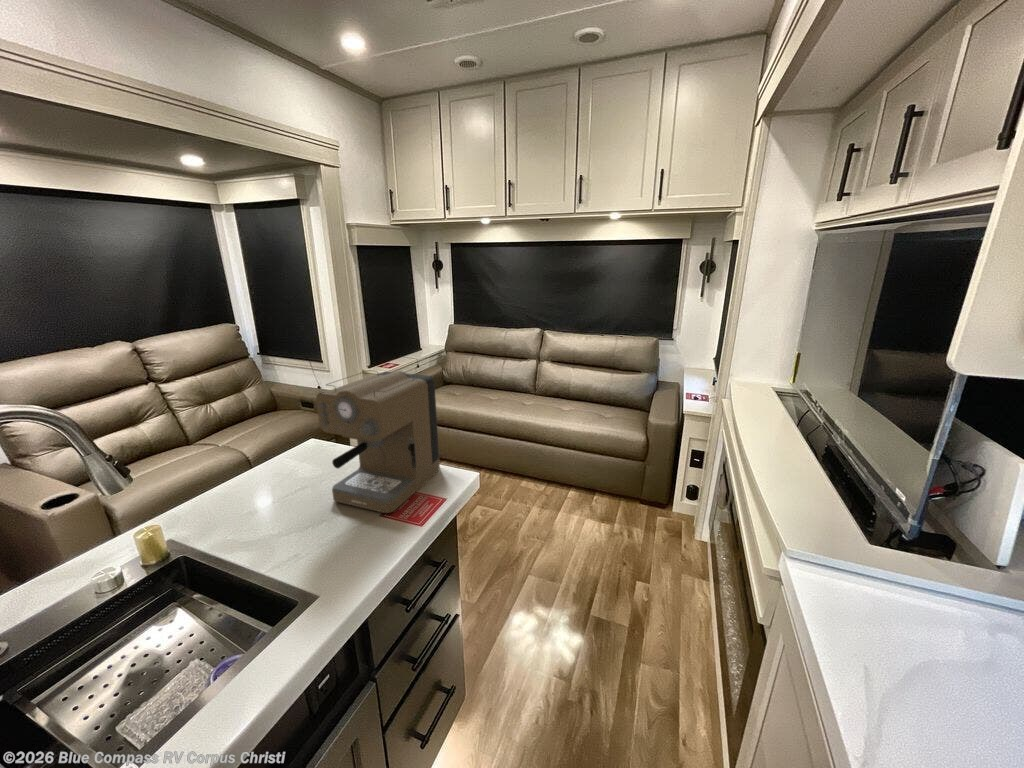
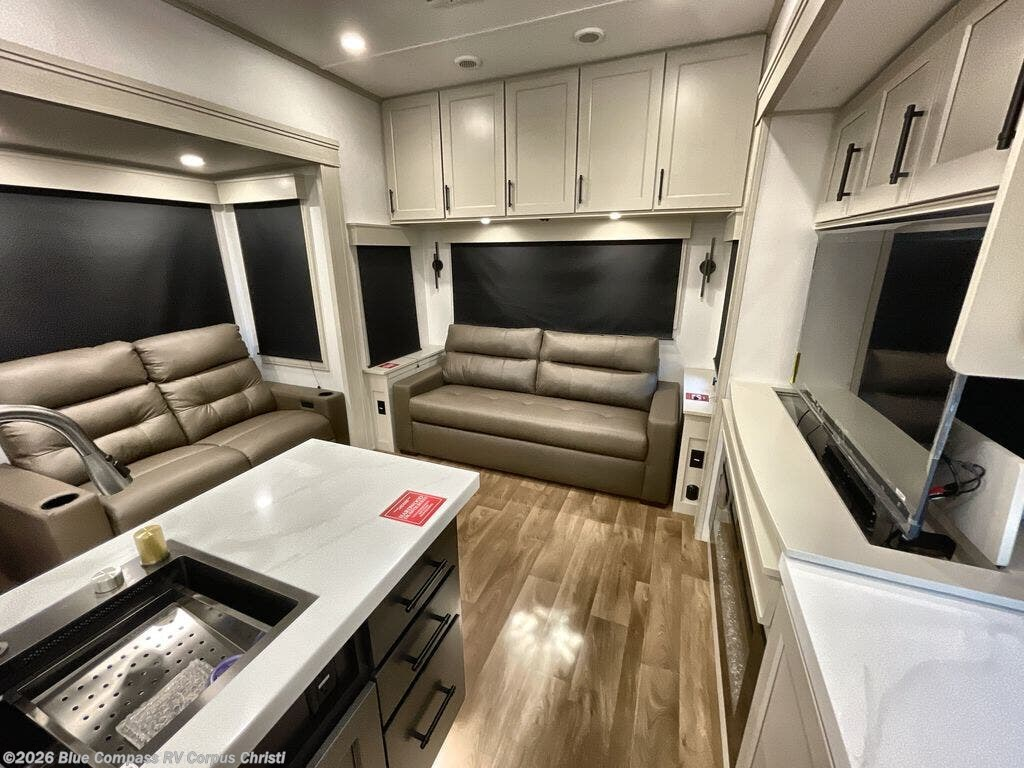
- coffee maker (384, 436)
